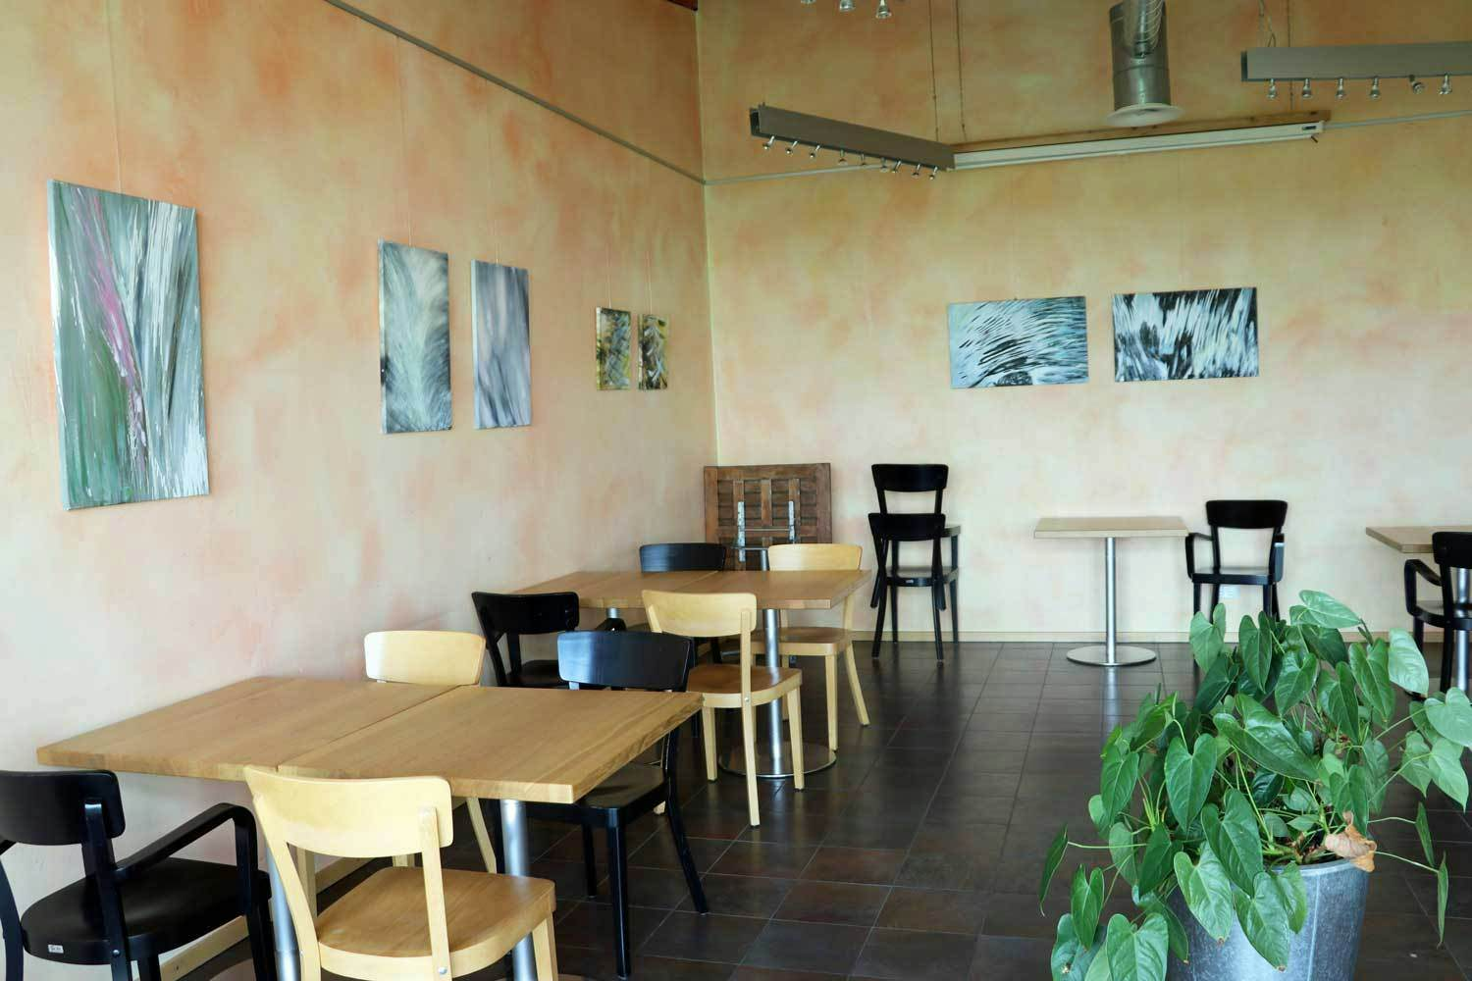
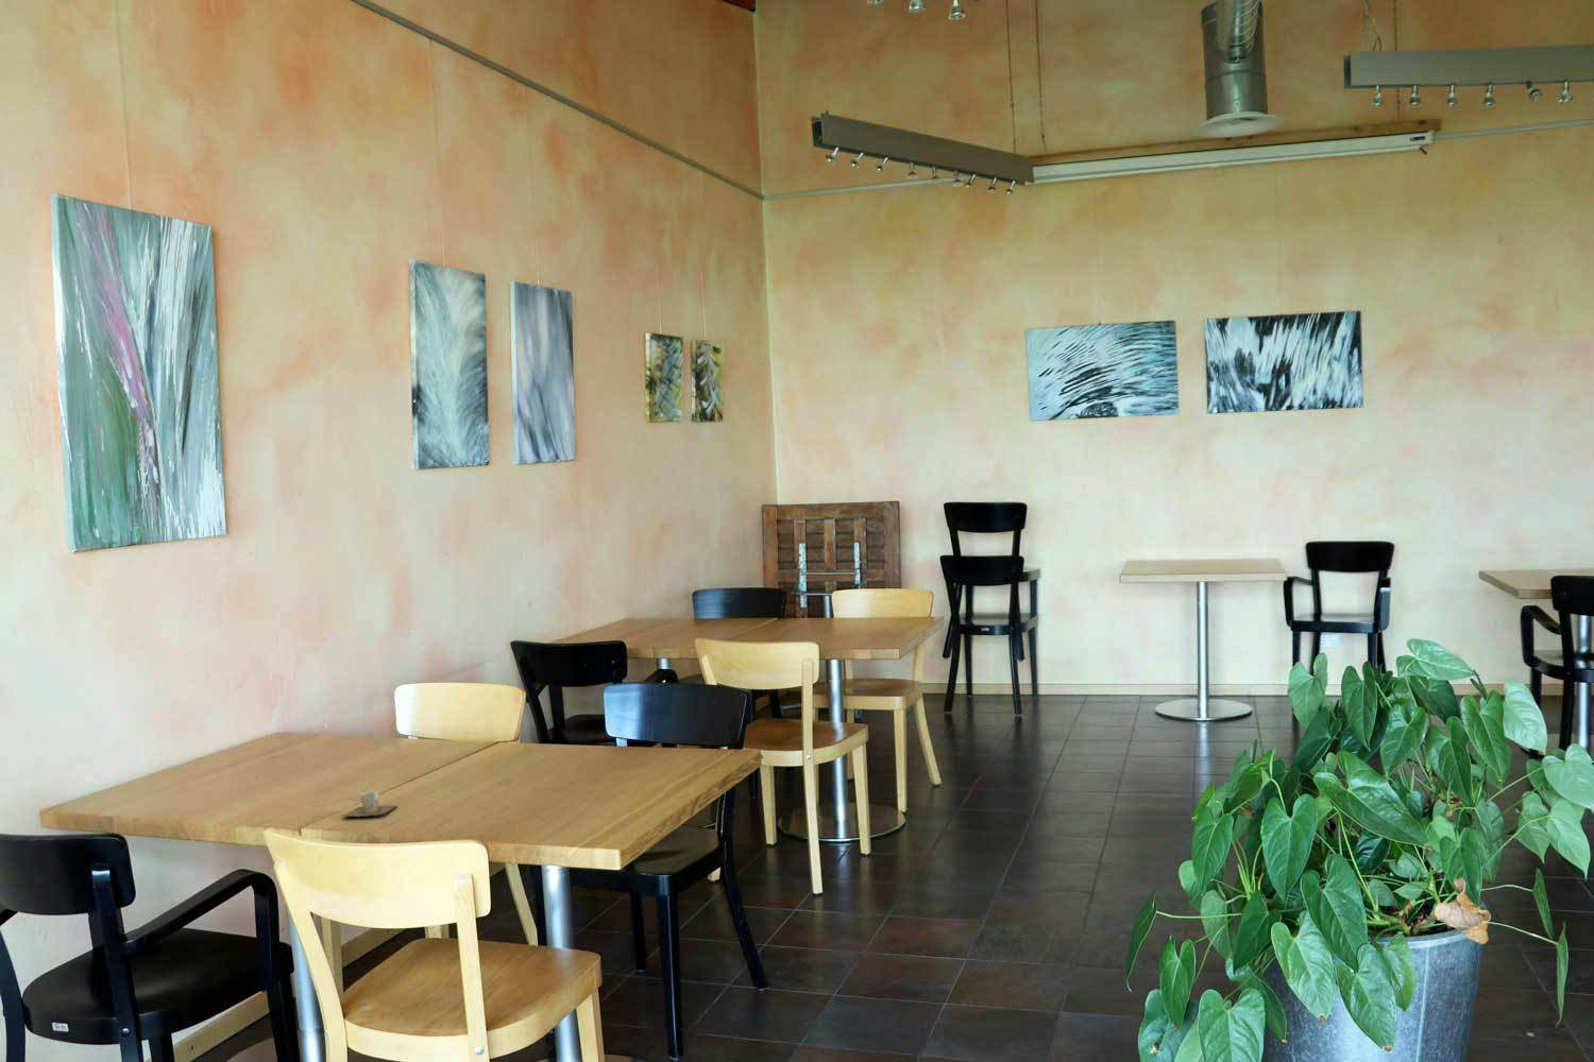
+ cup (369, 801)
